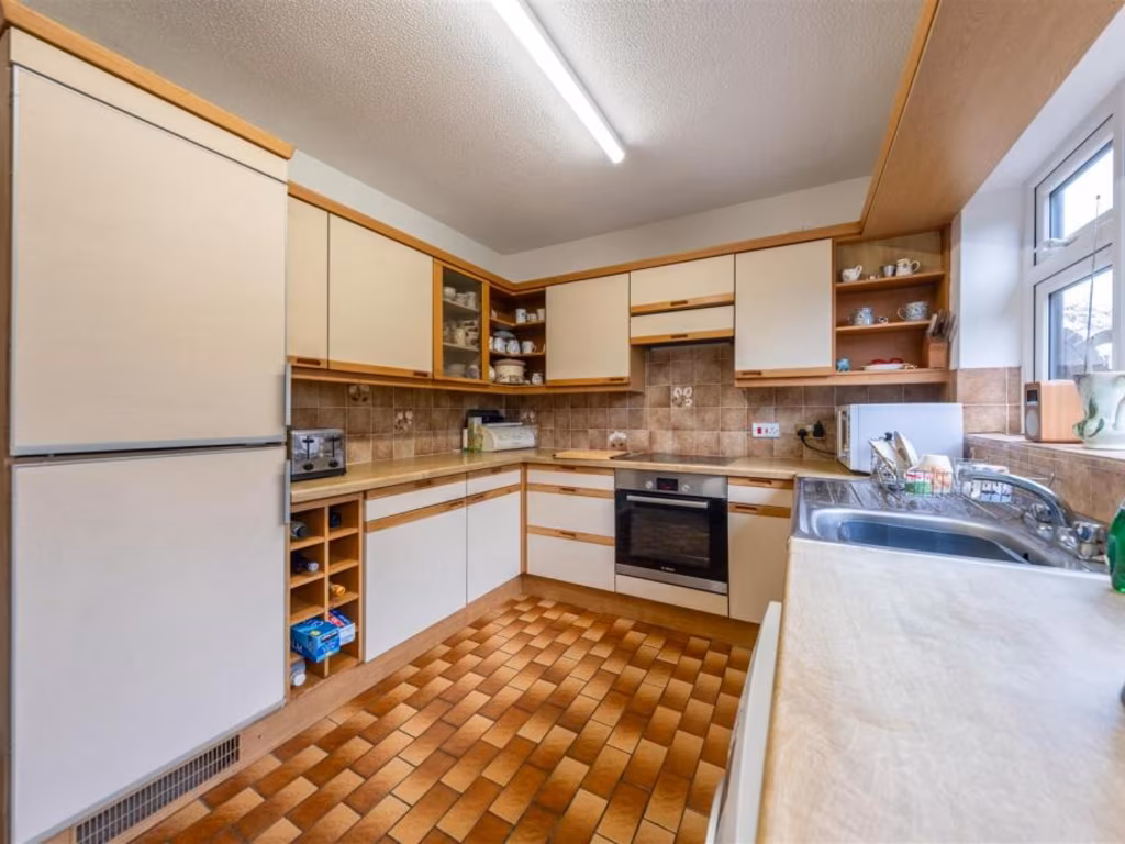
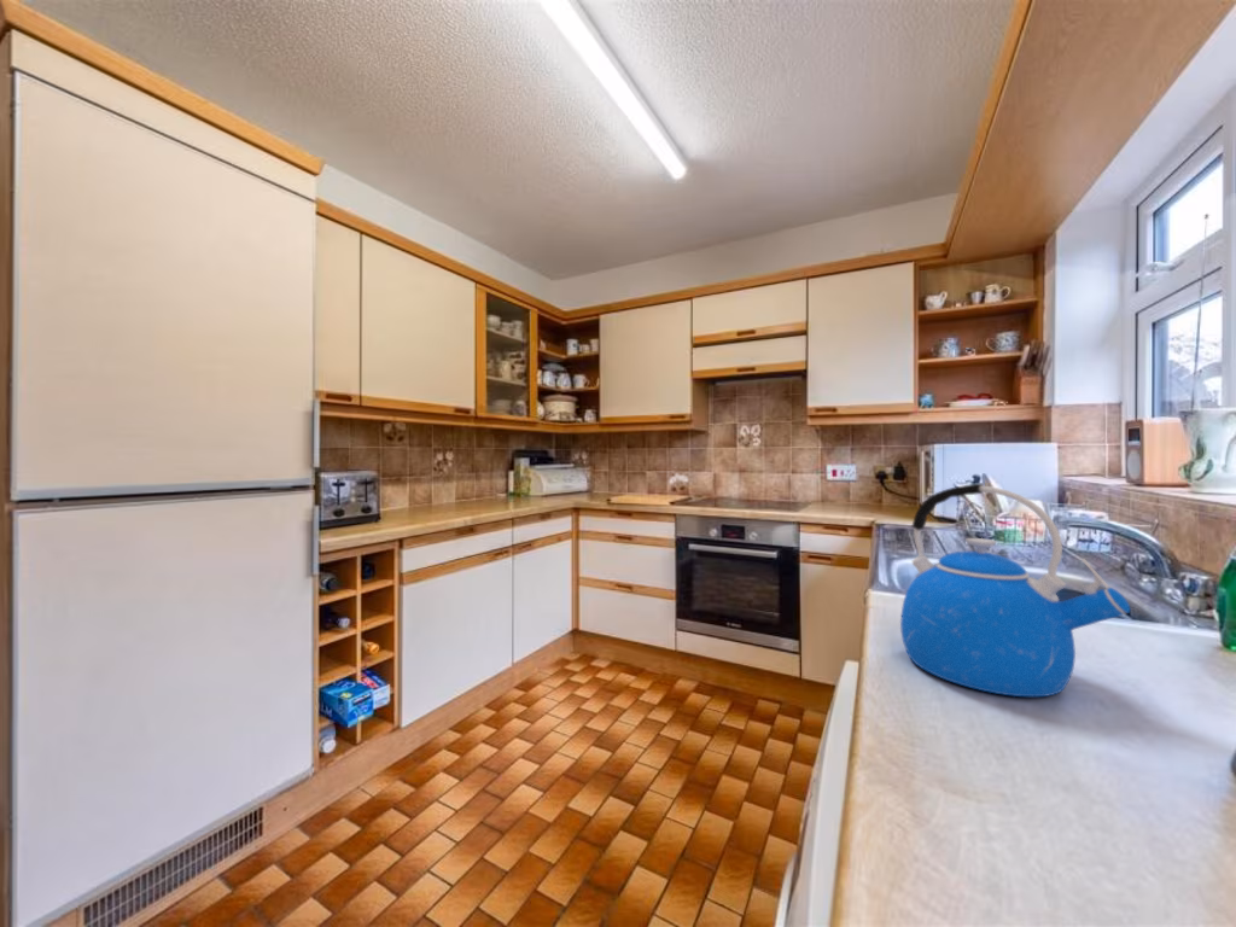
+ kettle (1002, 579)
